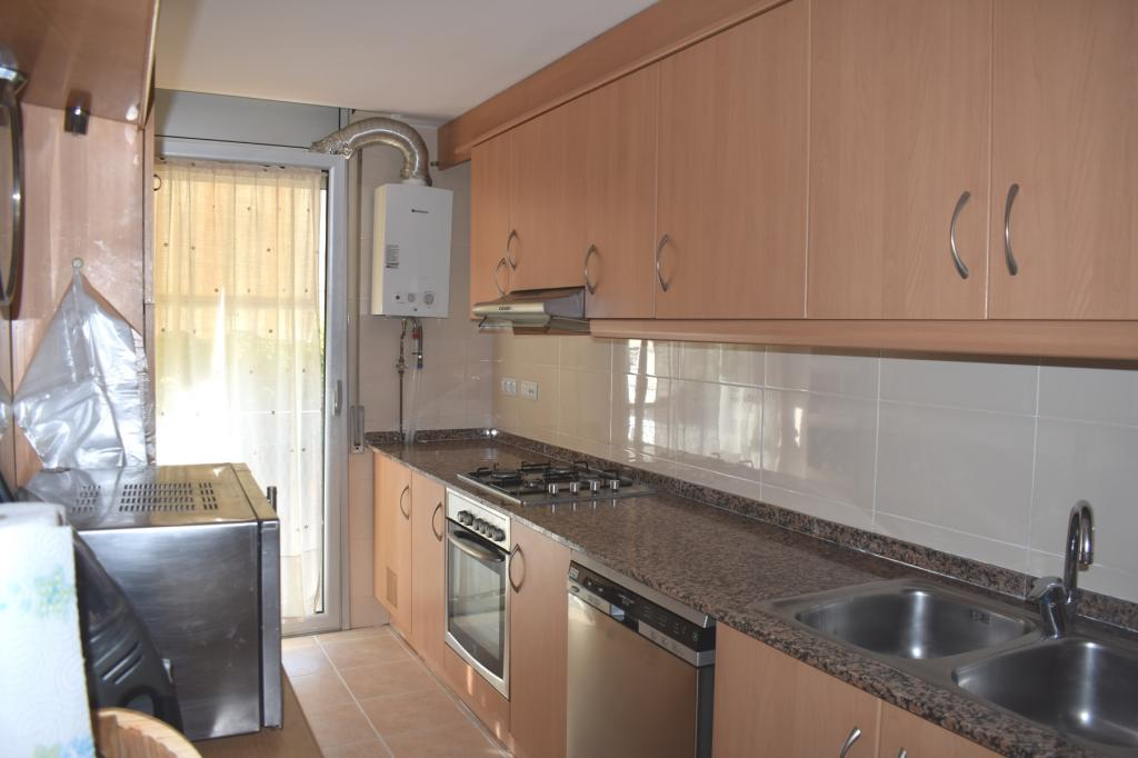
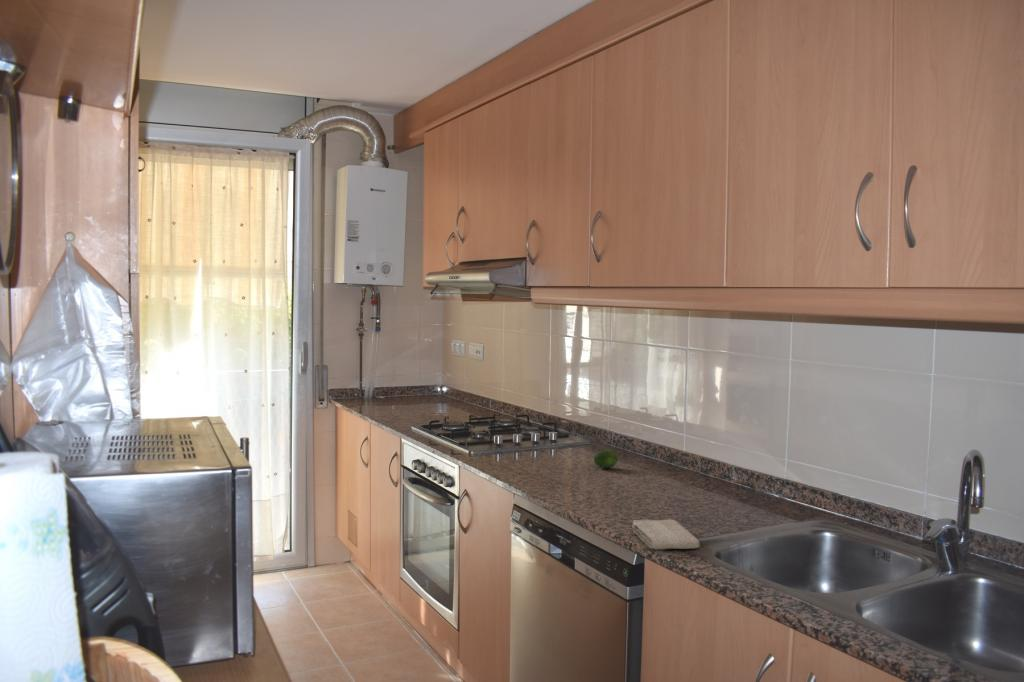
+ washcloth (663, 533)
+ fruit (605, 458)
